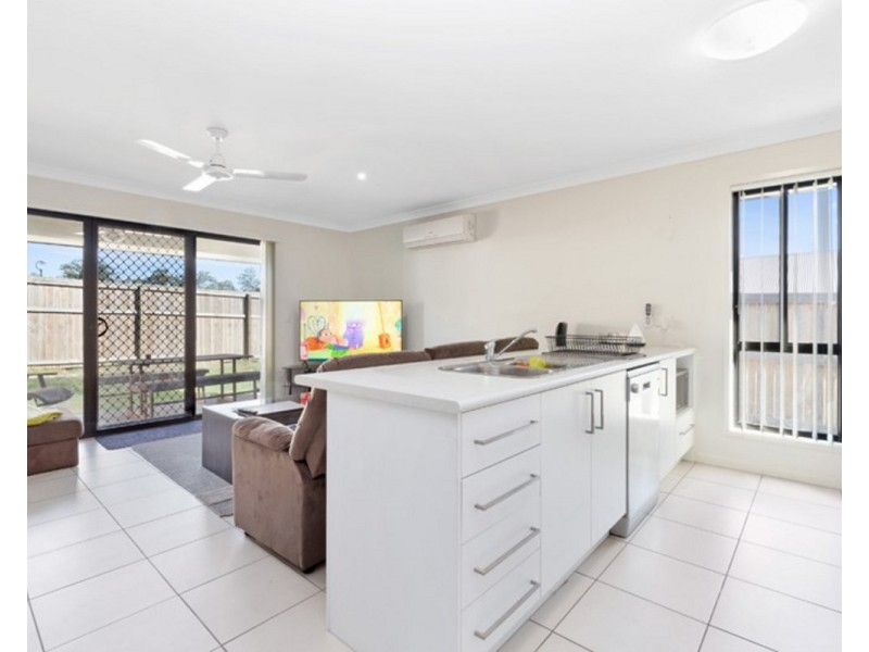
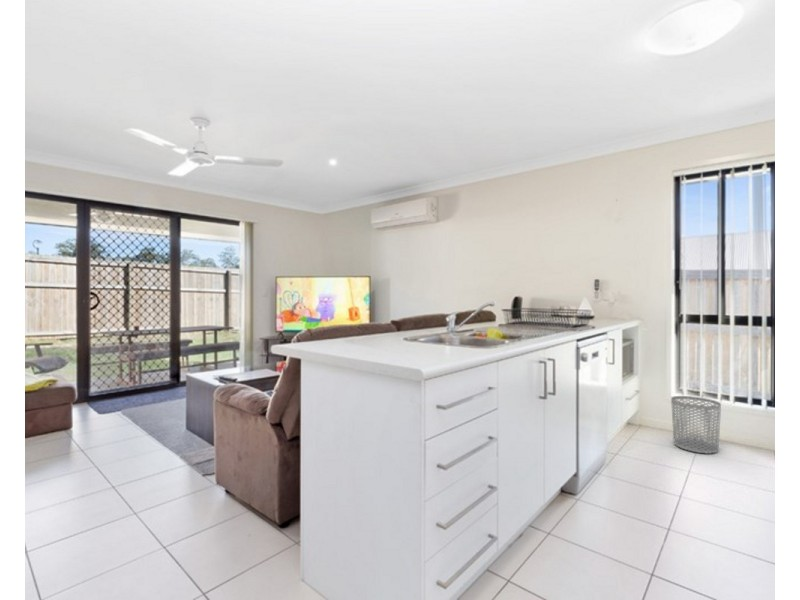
+ waste bin (694, 424)
